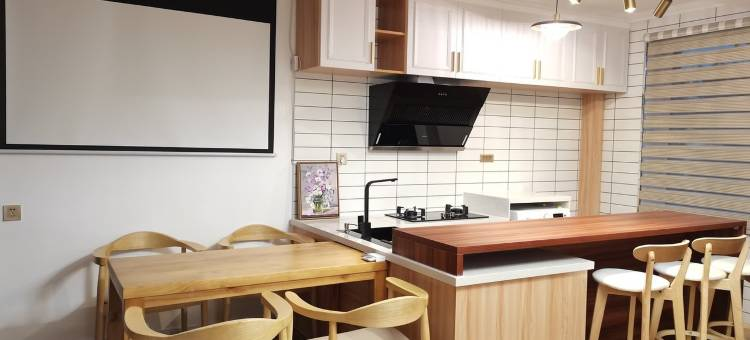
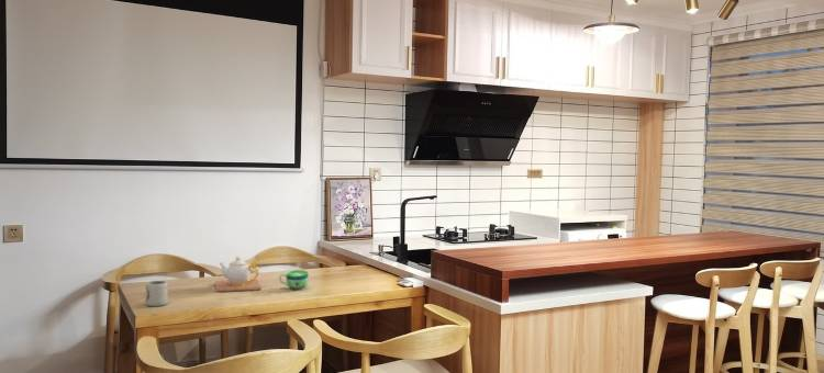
+ cup (156, 292)
+ teapot (237, 271)
+ cup (293, 280)
